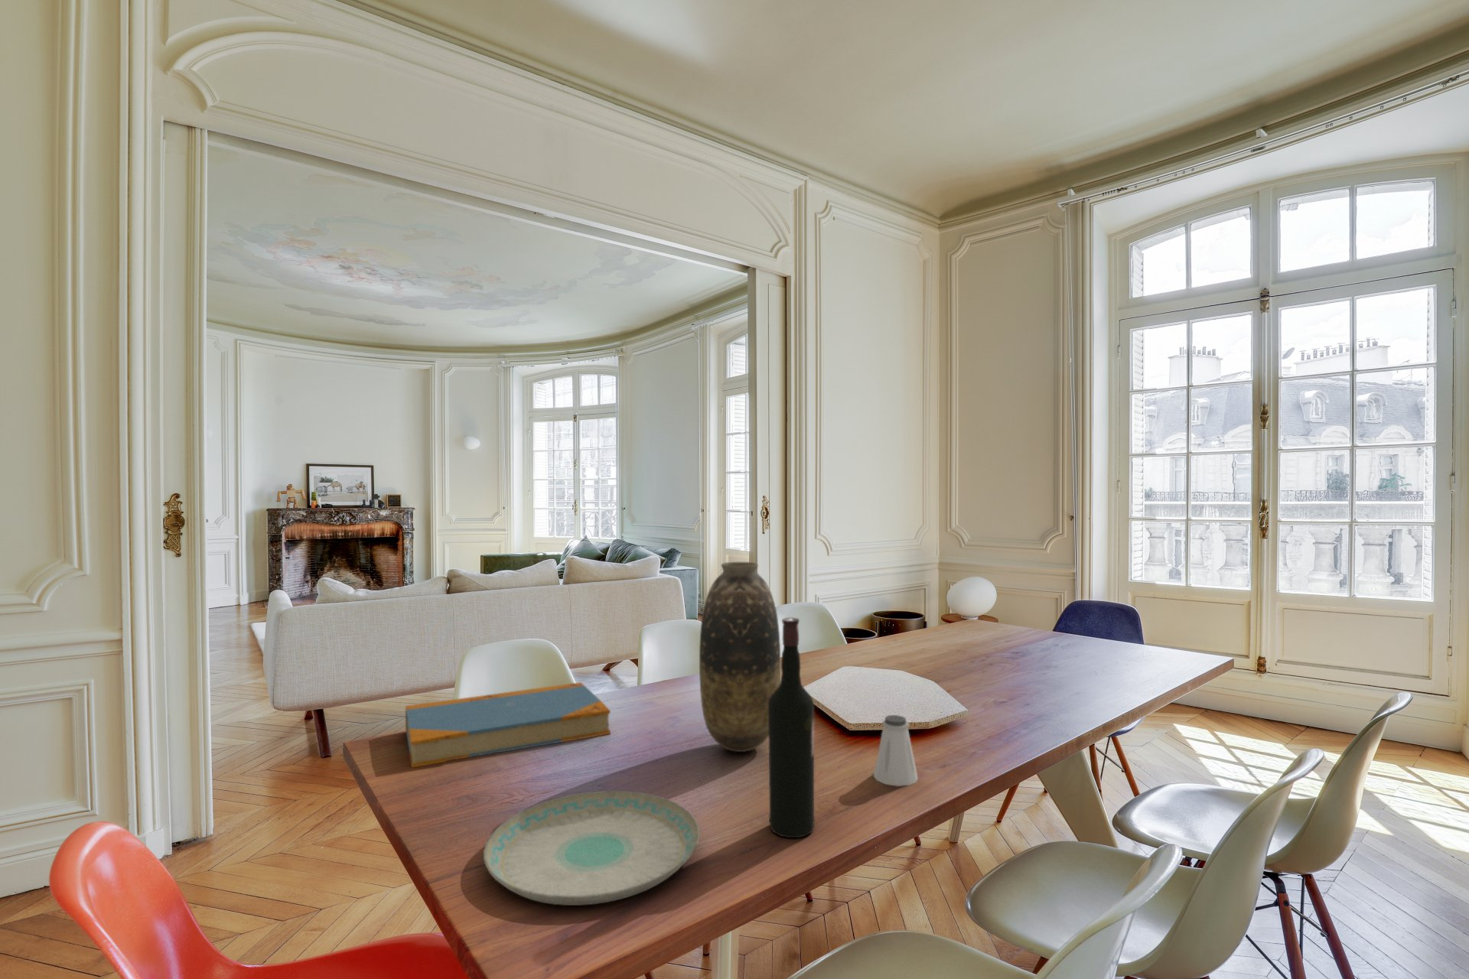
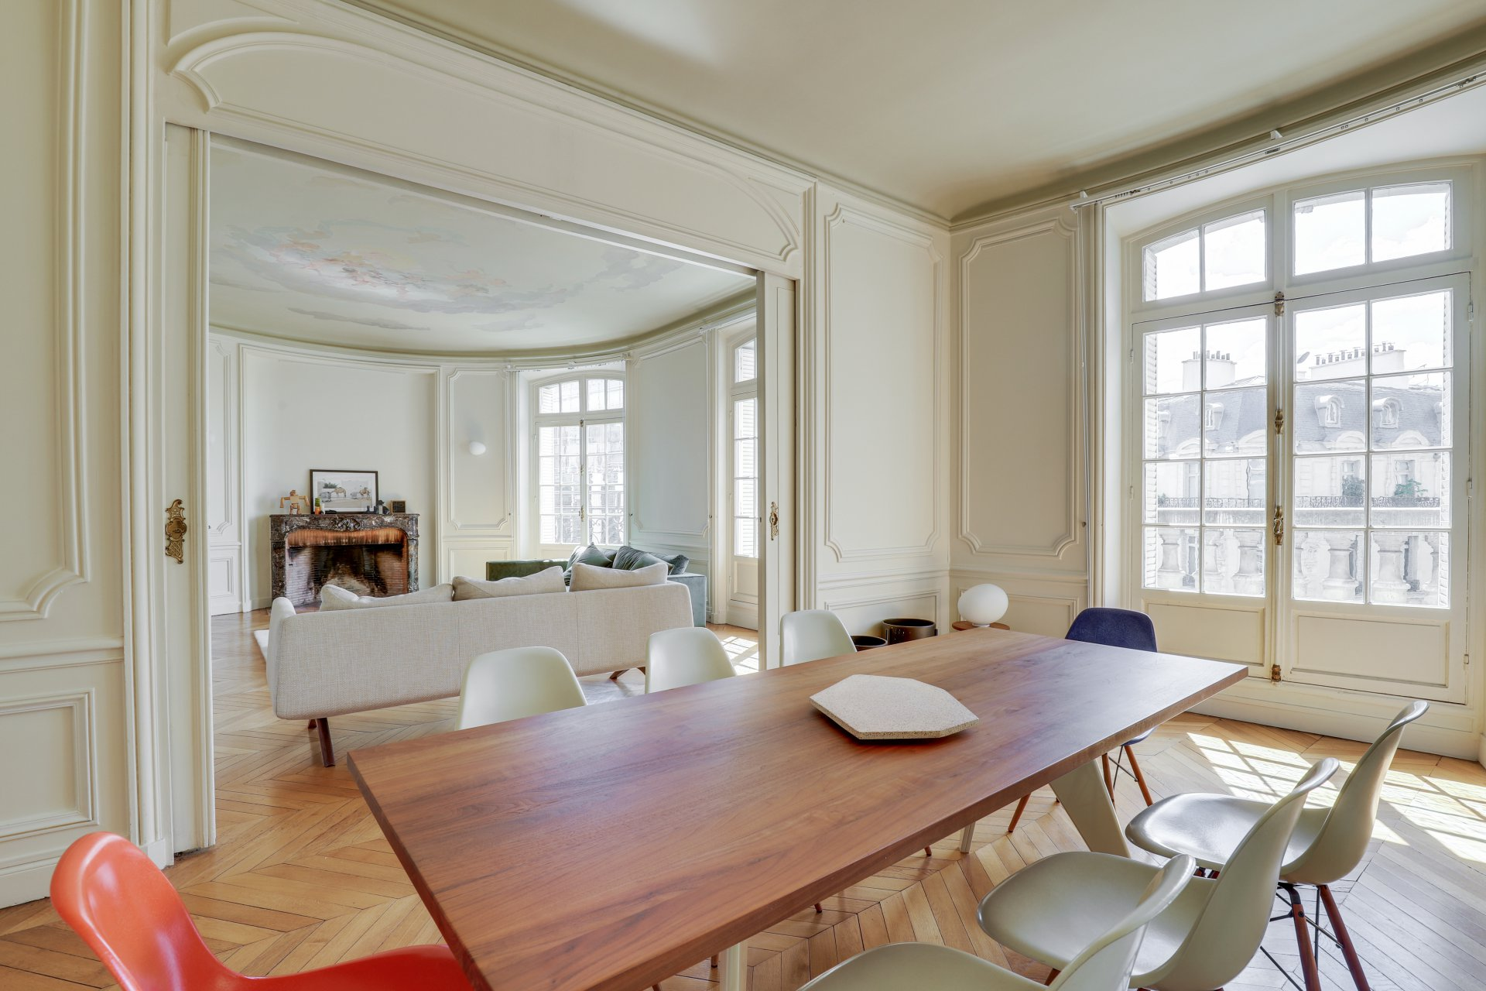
- book (506, 719)
- saltshaker (895, 747)
- plate (595, 844)
- wine bottle (791, 723)
- vase (740, 656)
